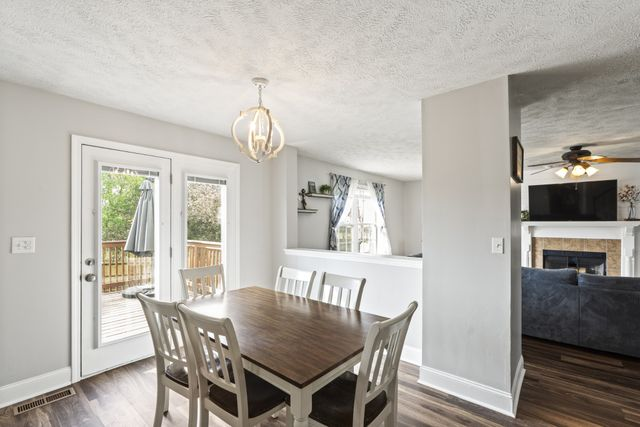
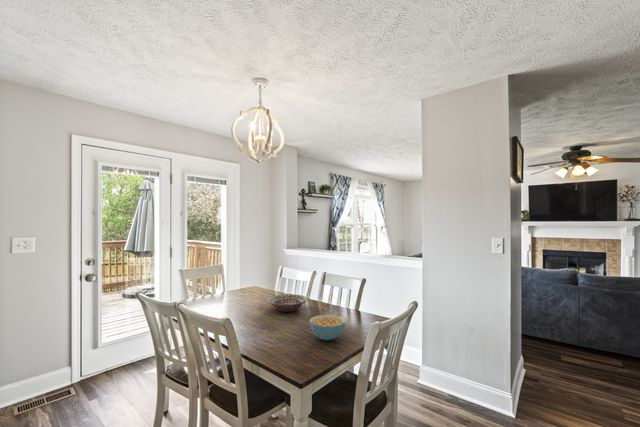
+ cereal bowl (327, 329)
+ decorative bowl (287, 304)
